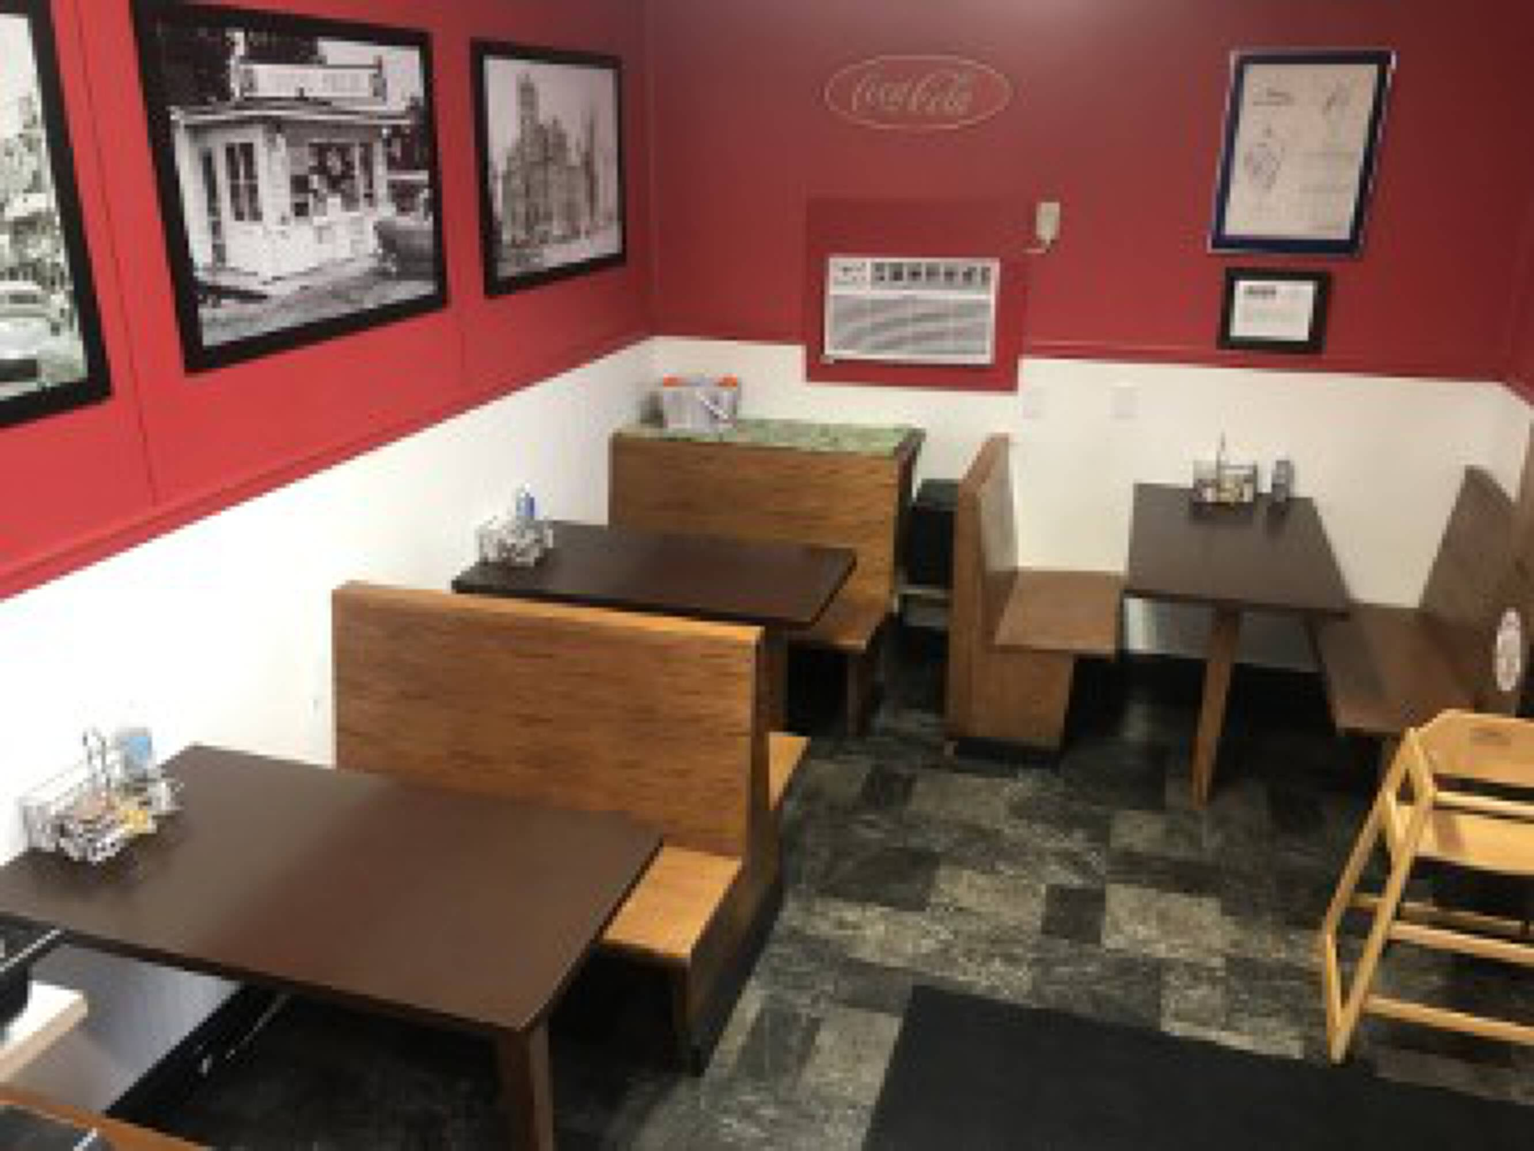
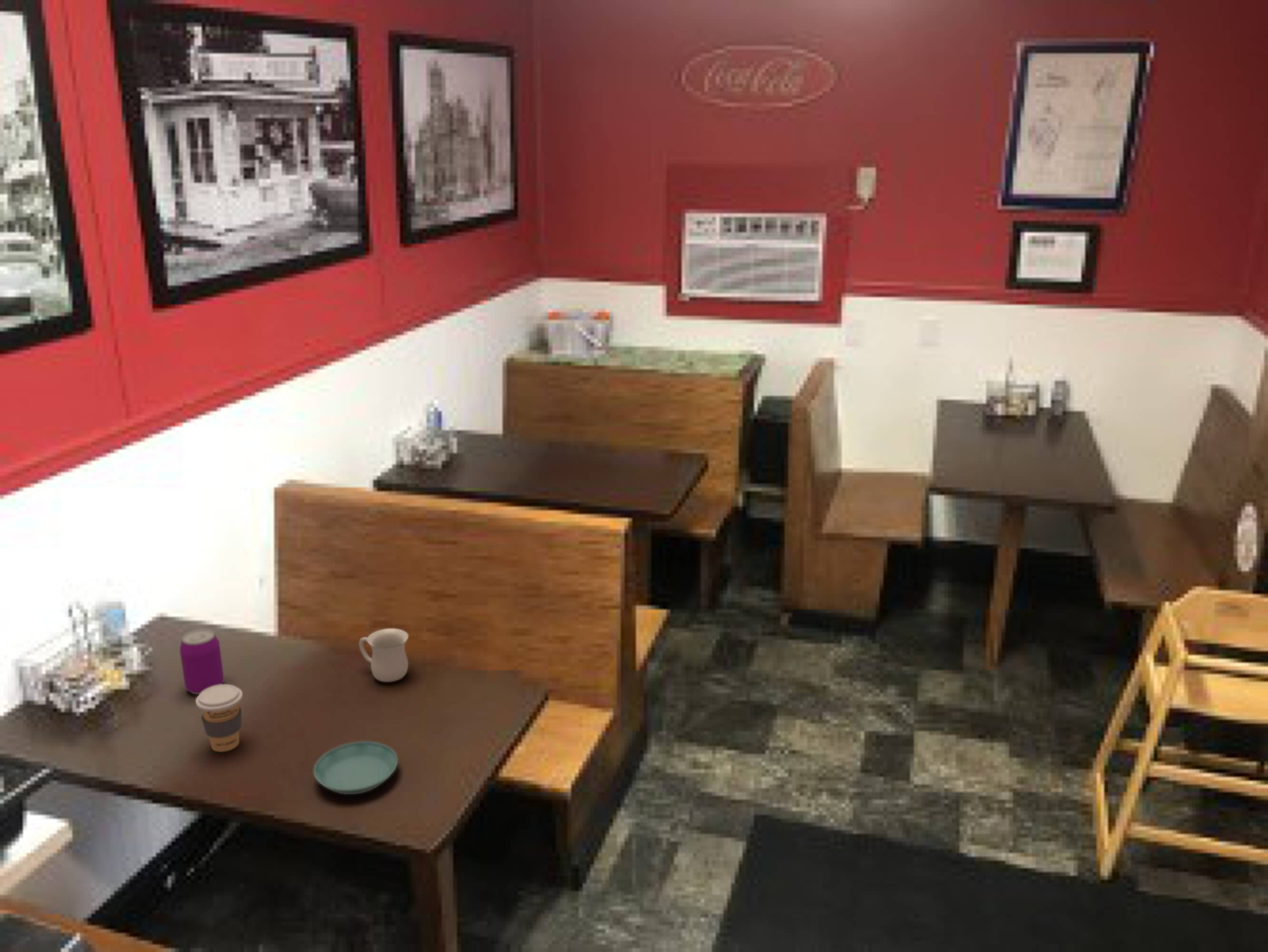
+ saucer (357, 771)
+ coffee cup (222, 719)
+ mug (382, 655)
+ beverage can (202, 661)
